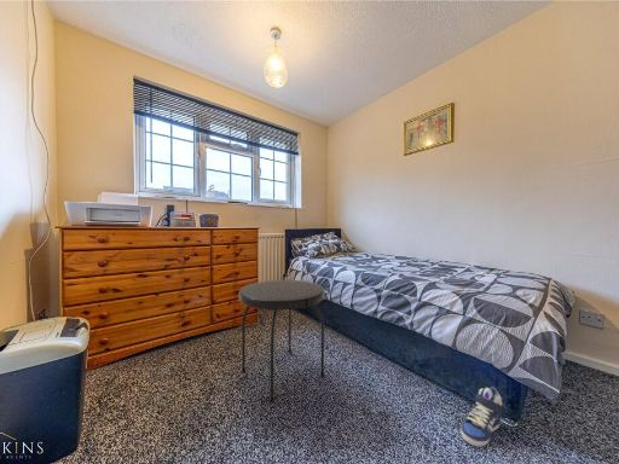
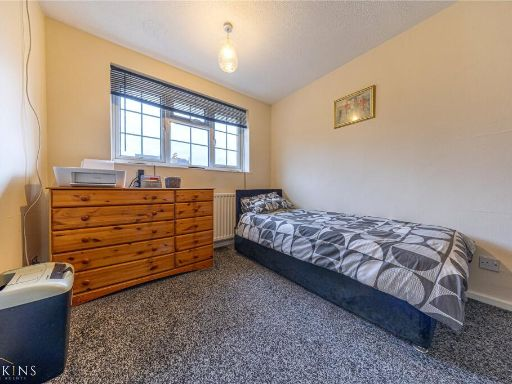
- sneaker (480, 410)
- side table (289, 330)
